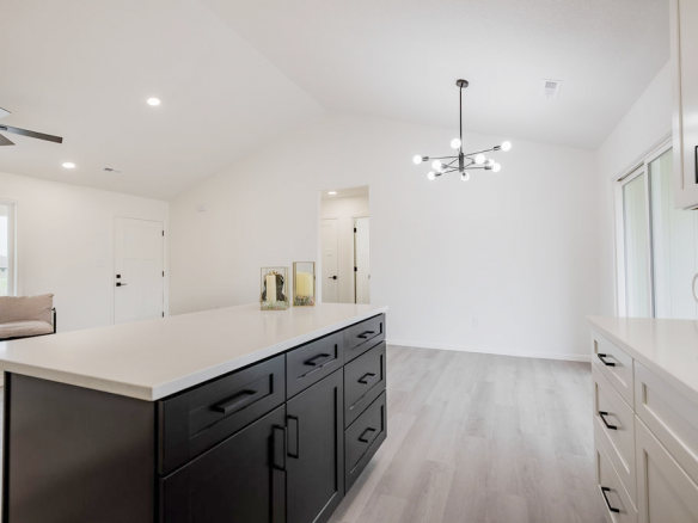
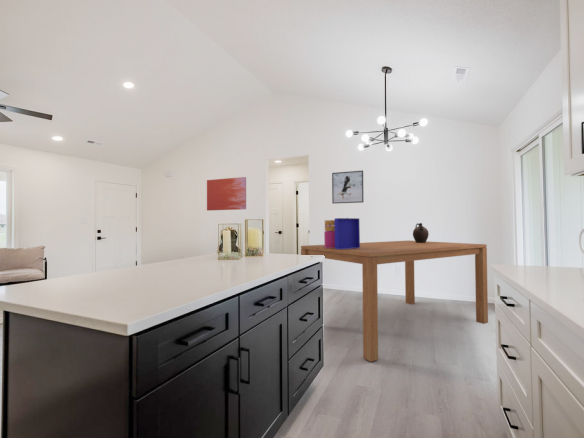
+ dining table (405, 284)
+ ceramic jug (420, 232)
+ wall art (226, 194)
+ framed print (347, 187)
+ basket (338, 232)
